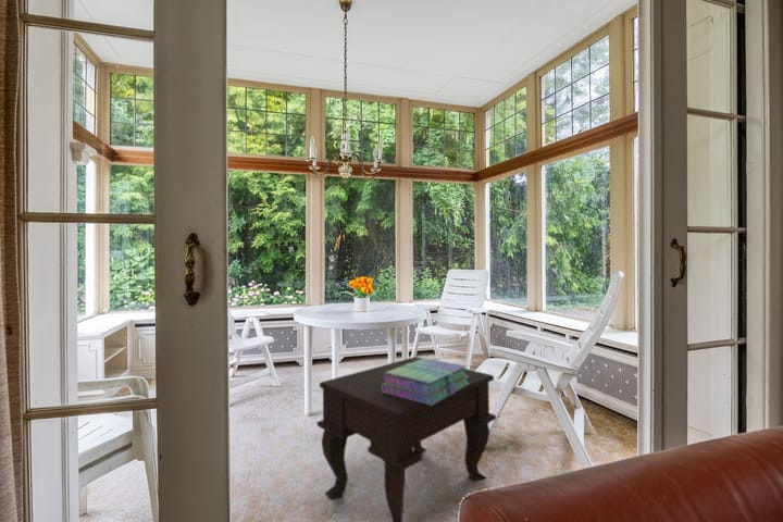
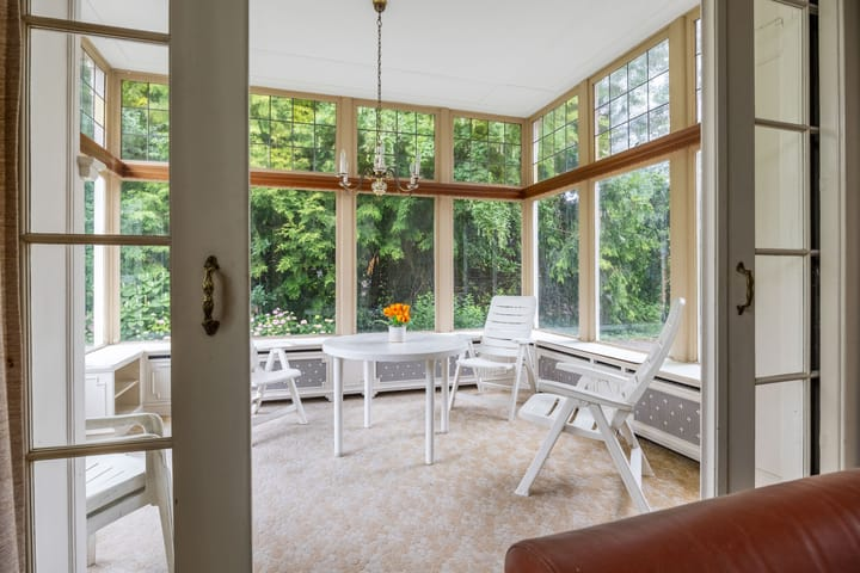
- stack of books (426, 381)
- side table (408, 432)
